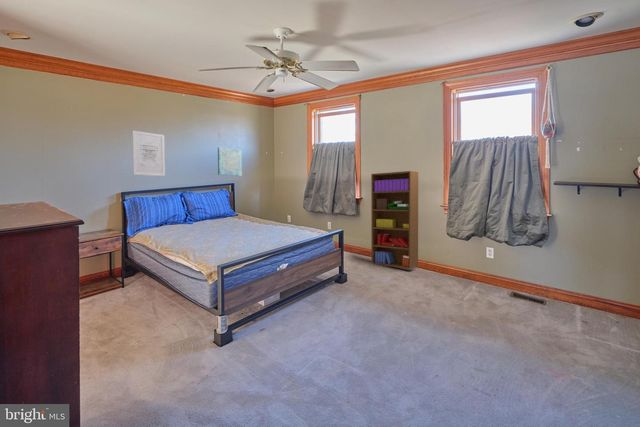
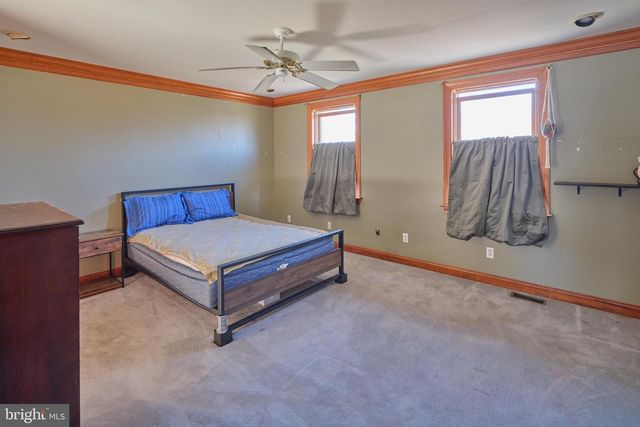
- wall art (149, 154)
- bookshelf (393, 219)
- wall art (230, 162)
